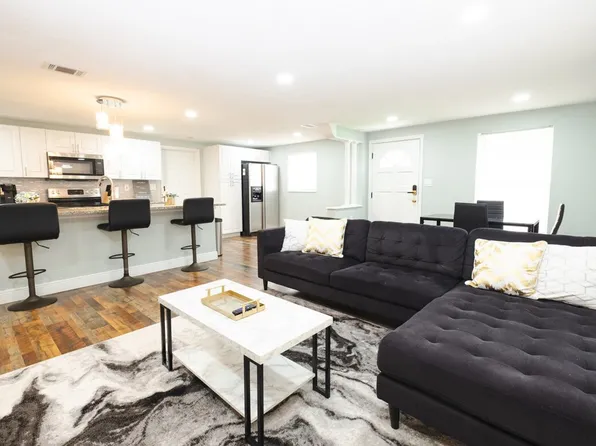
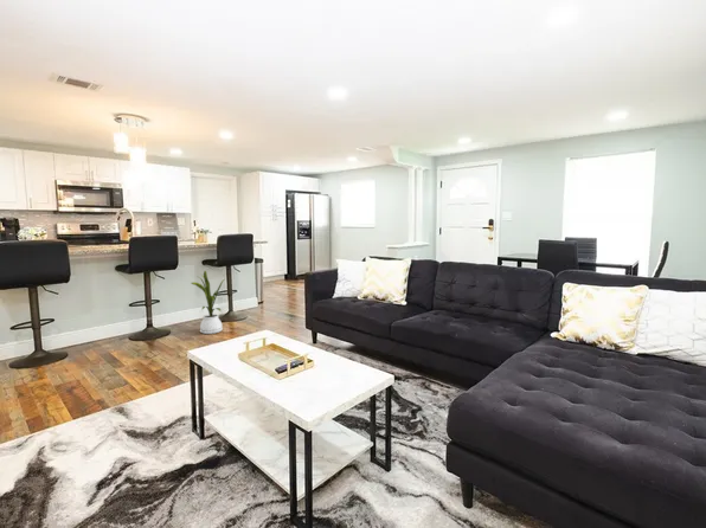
+ house plant (208, 300)
